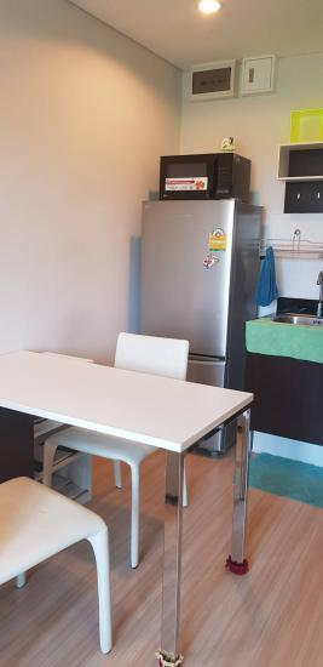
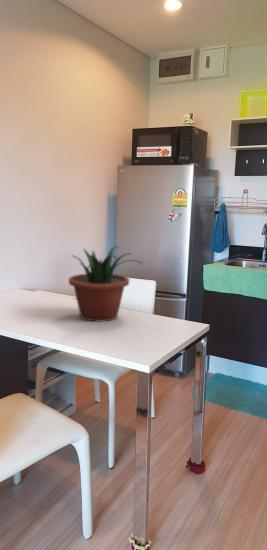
+ potted plant (105, 283)
